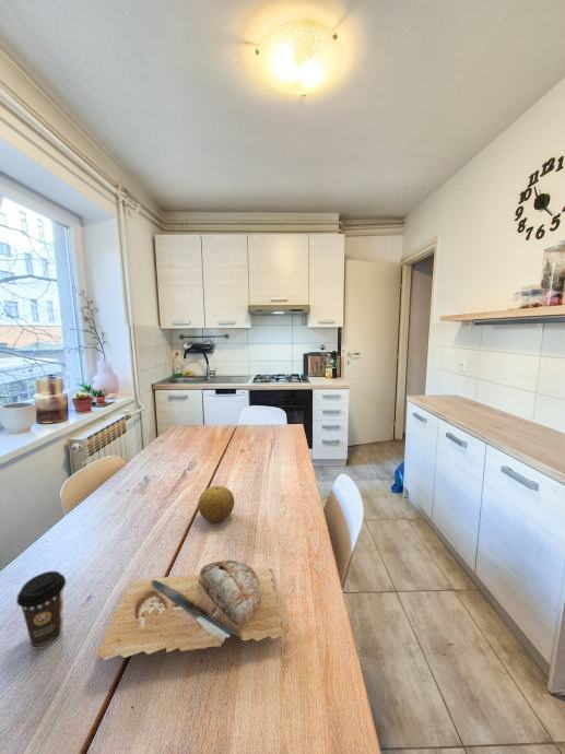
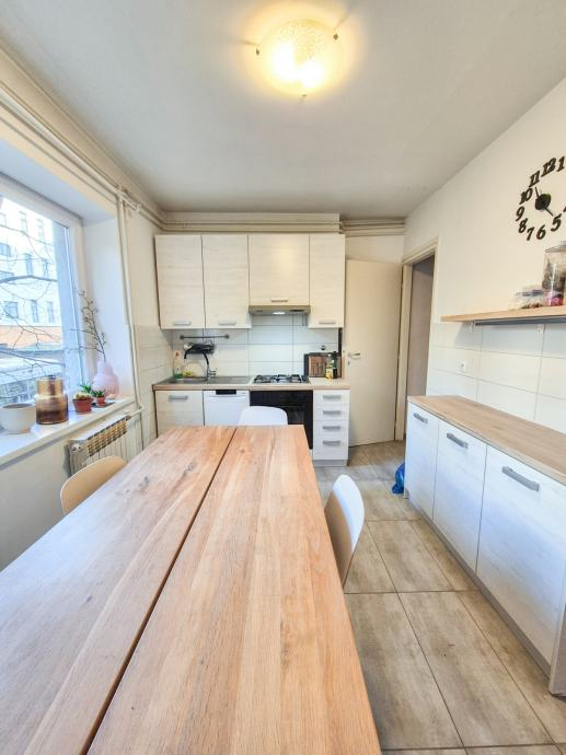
- coffee cup (44, 610)
- fruit (216, 503)
- chopping board (198, 592)
